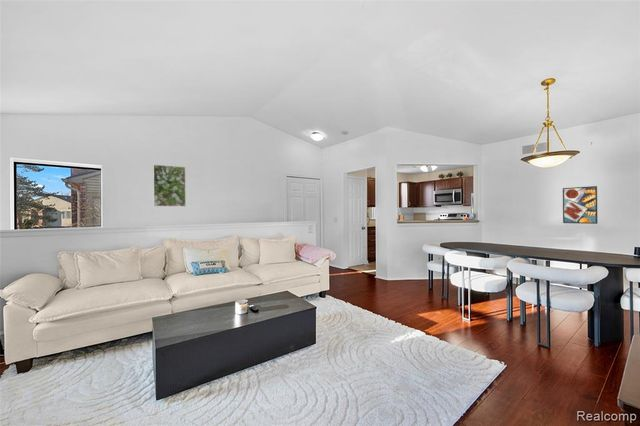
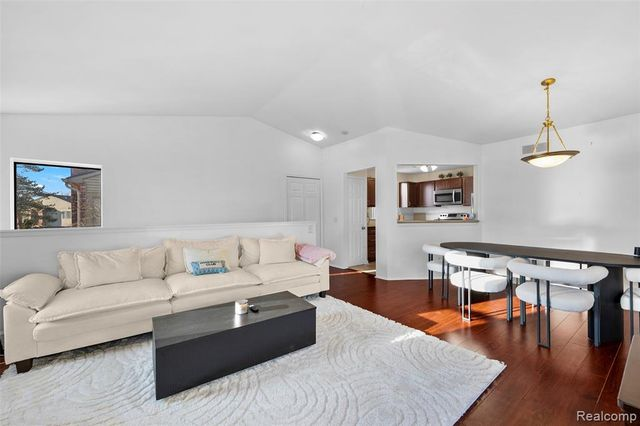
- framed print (169, 186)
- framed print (579, 205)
